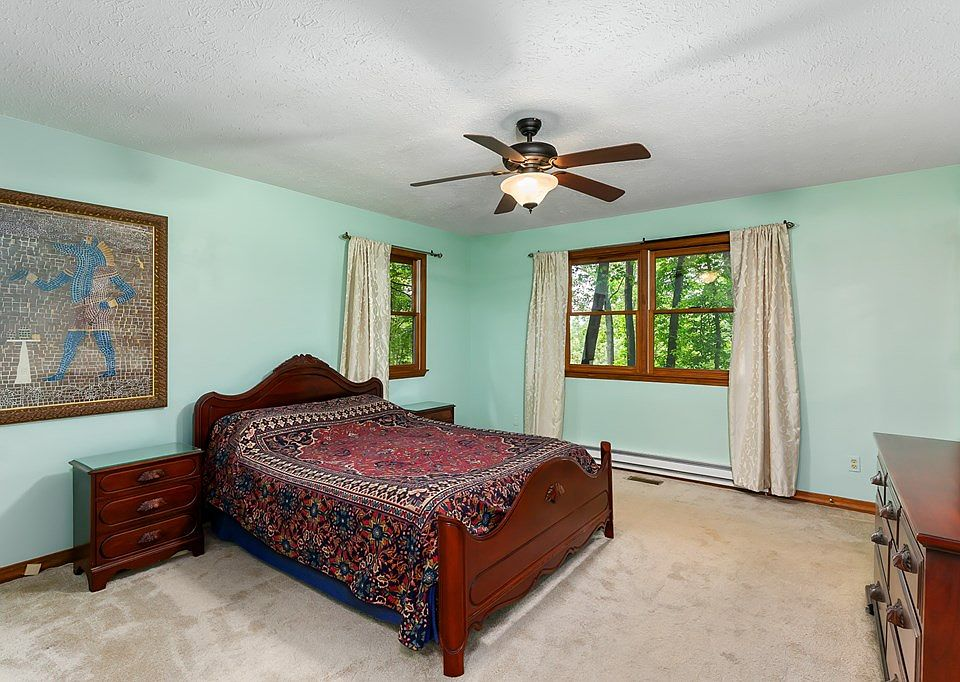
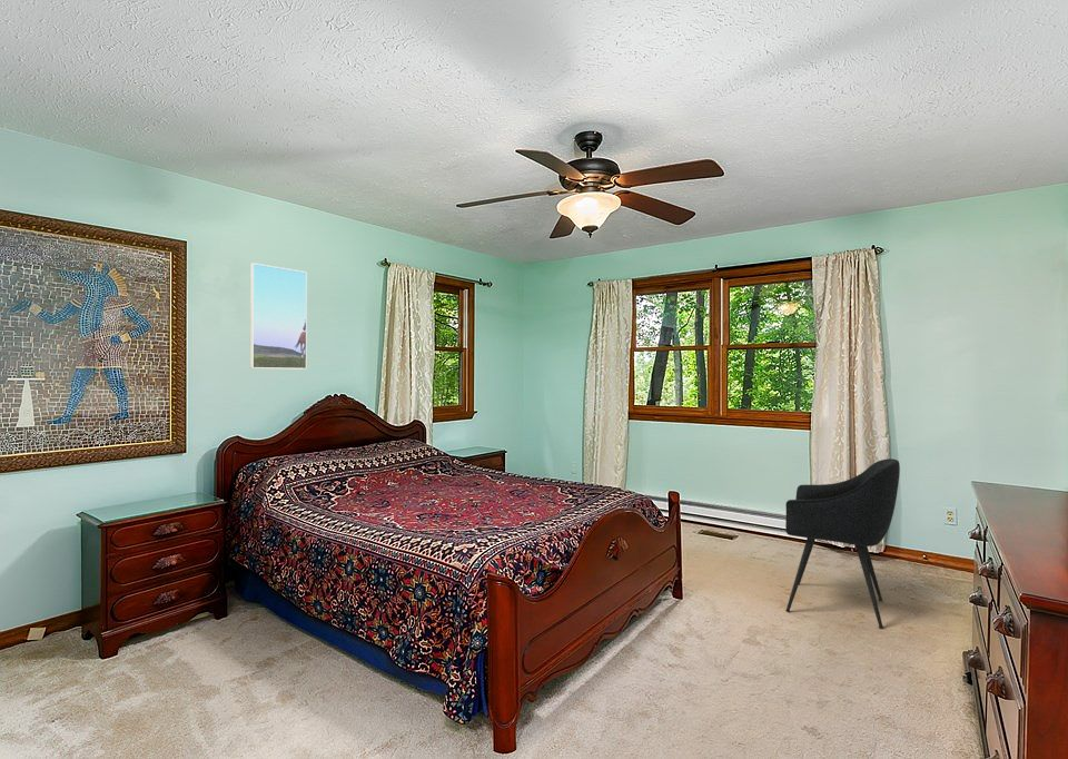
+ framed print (279, 317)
+ armchair (835, 531)
